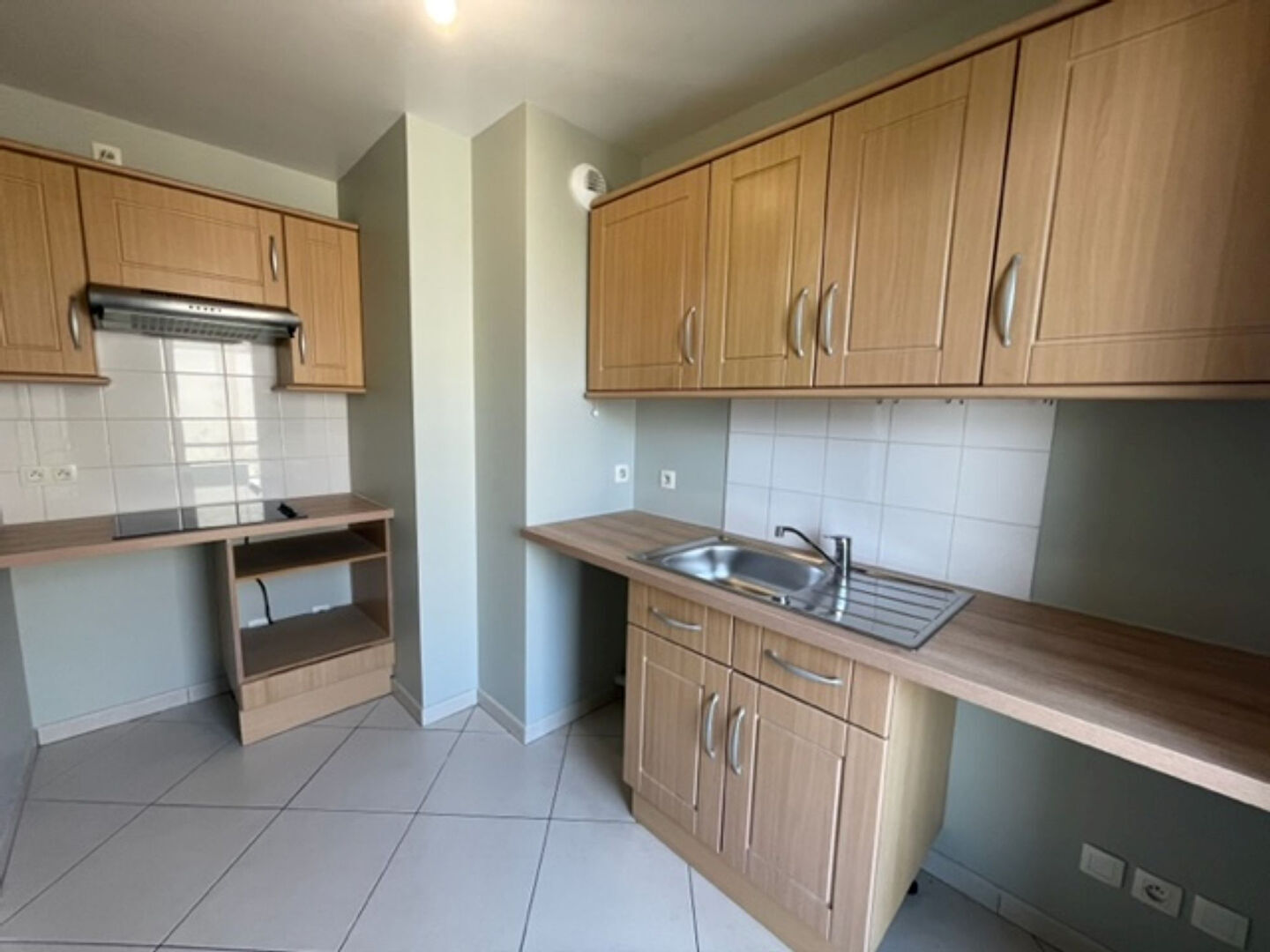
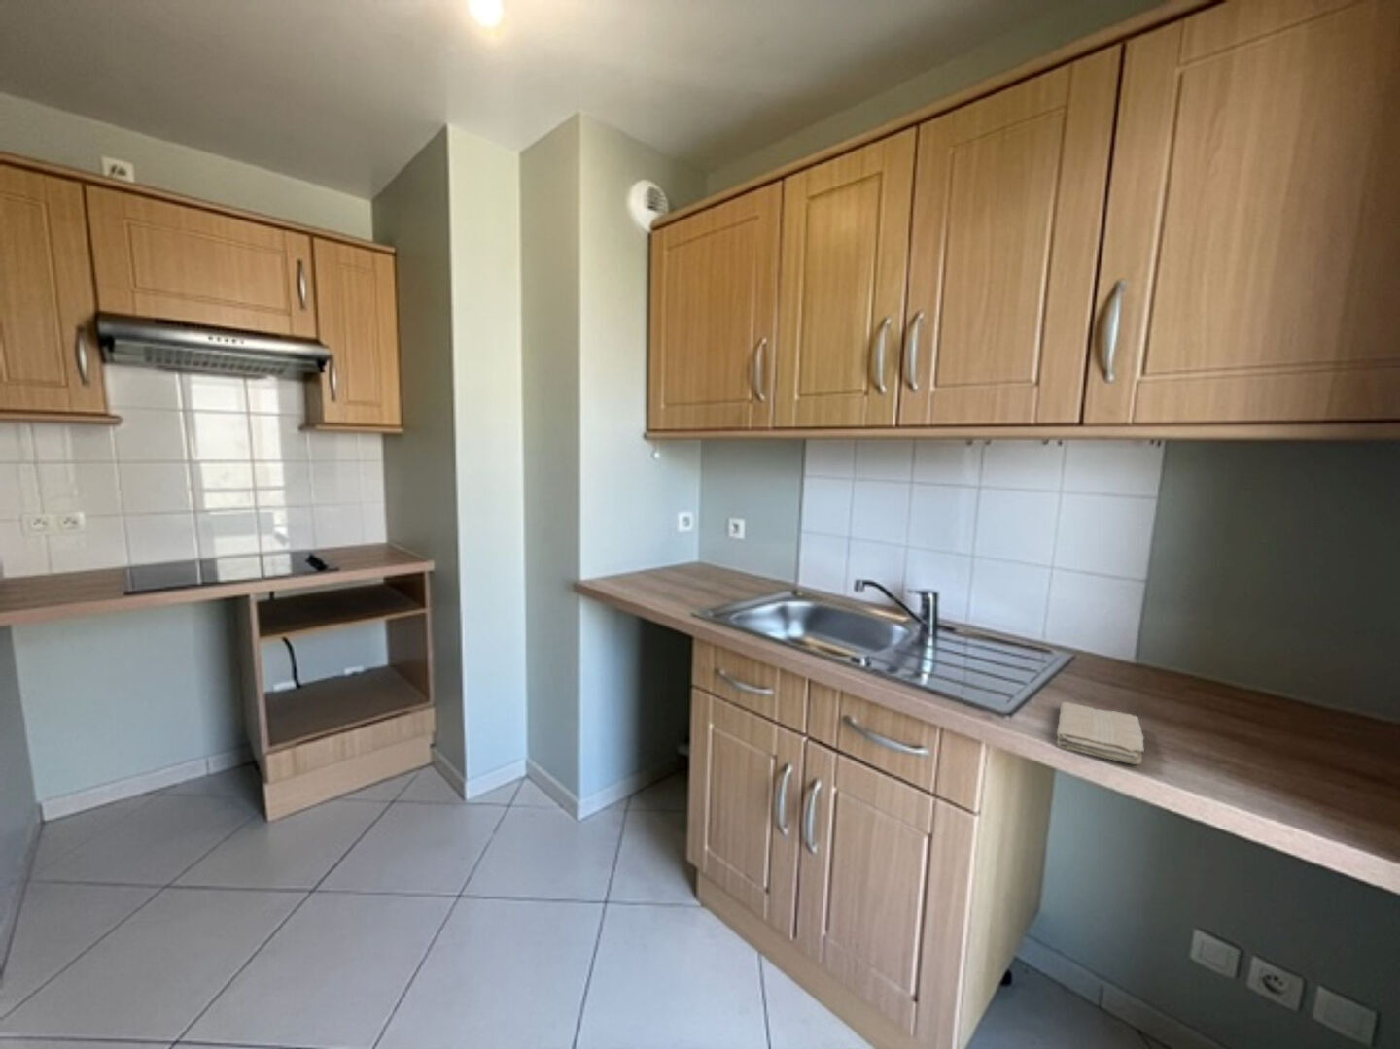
+ washcloth (1098, 728)
